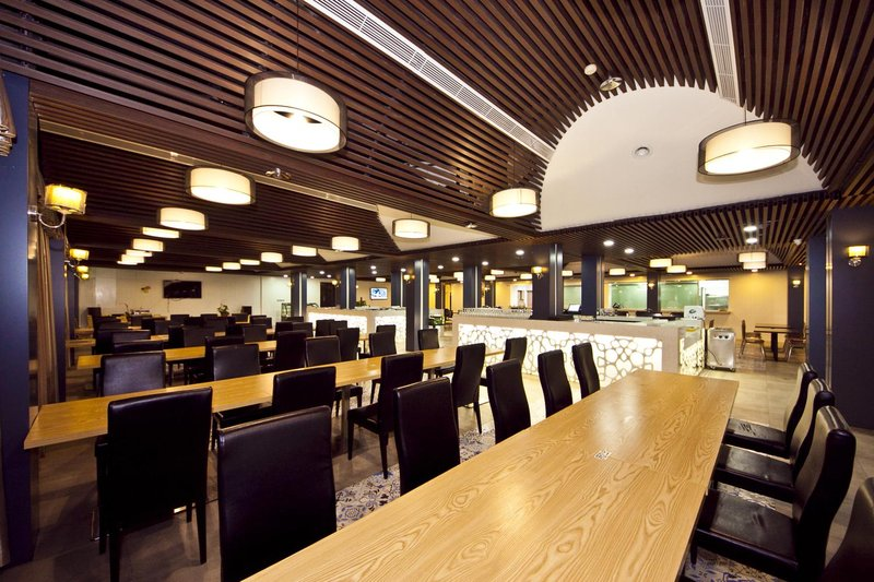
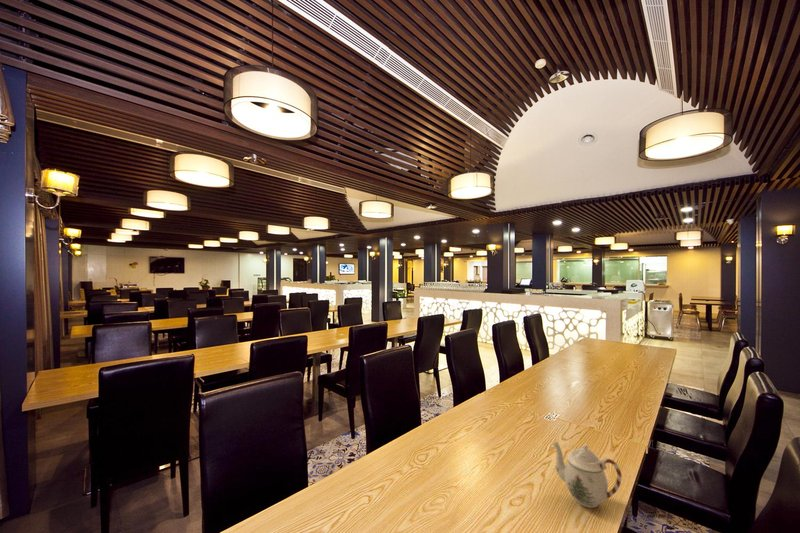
+ teapot (584, 471)
